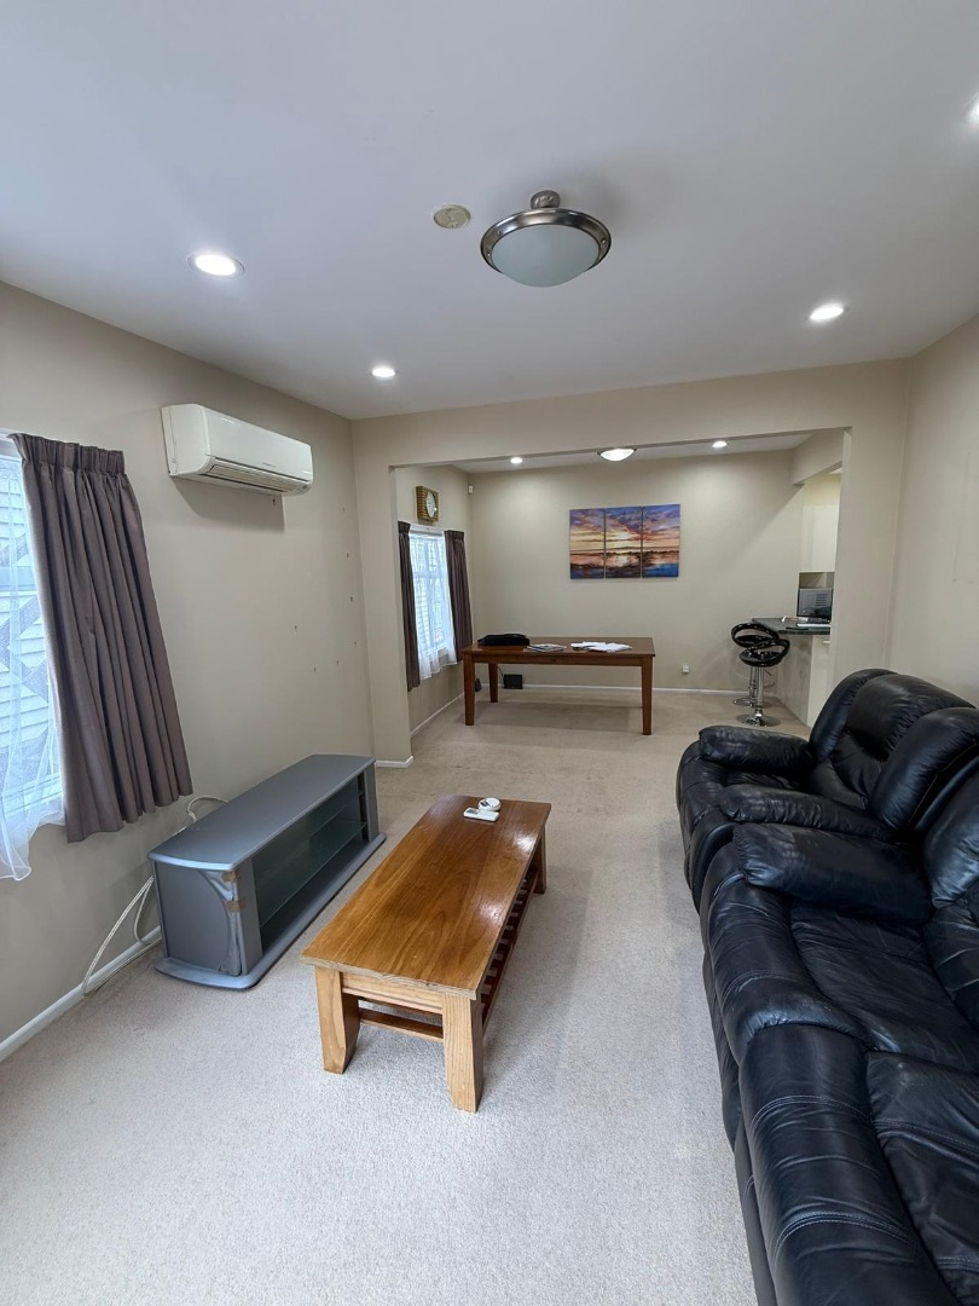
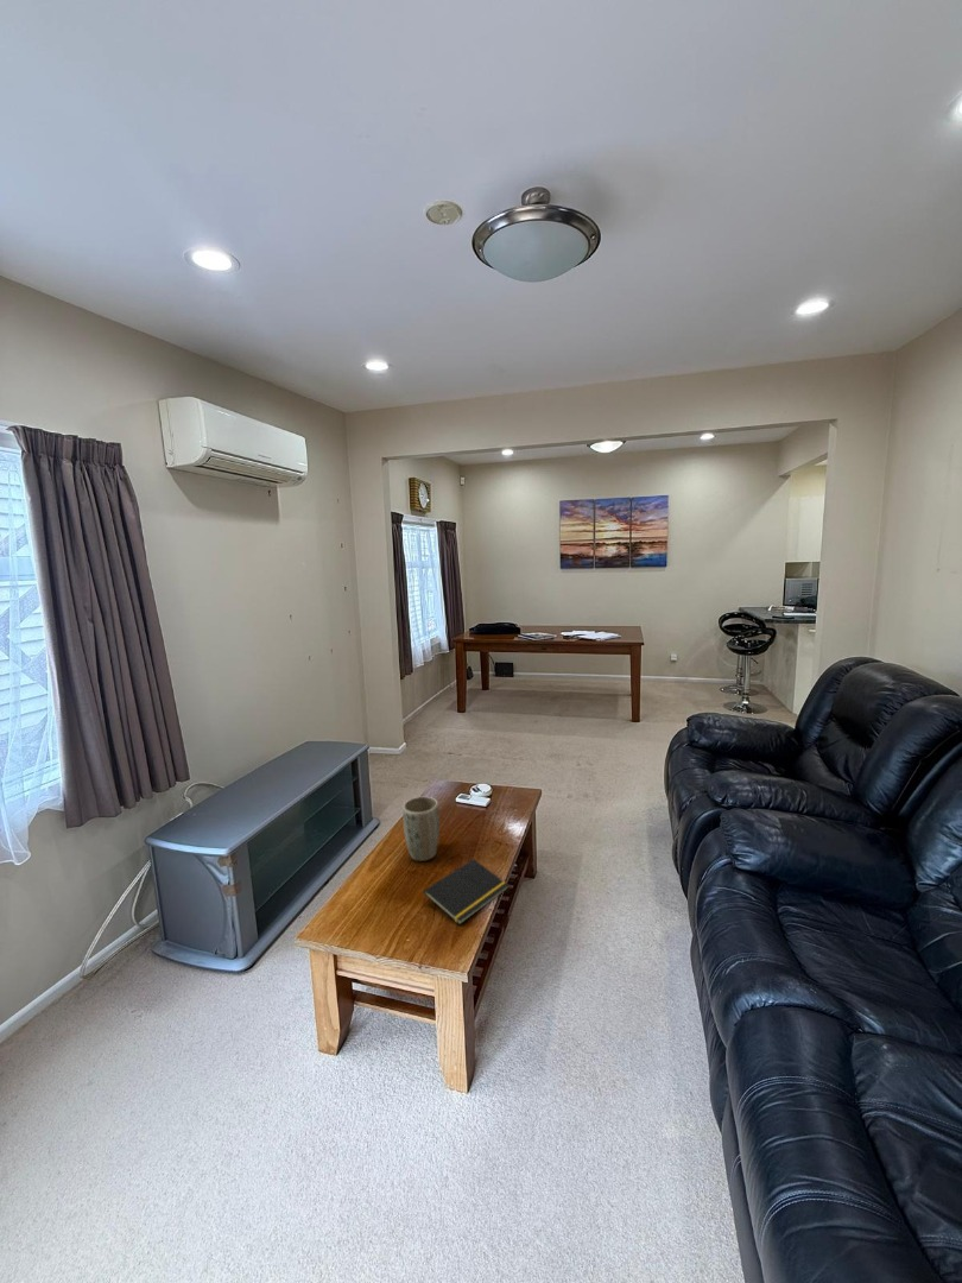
+ plant pot (422, 829)
+ notepad (467, 889)
